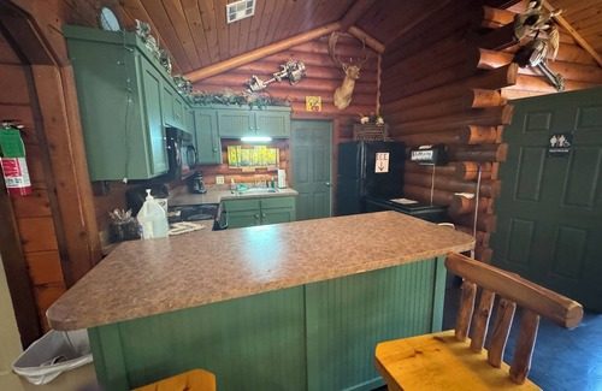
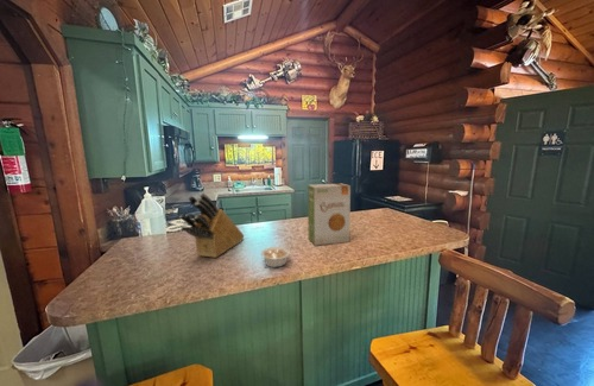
+ legume (276, 257)
+ knife block (214, 221)
+ food box (328, 213)
